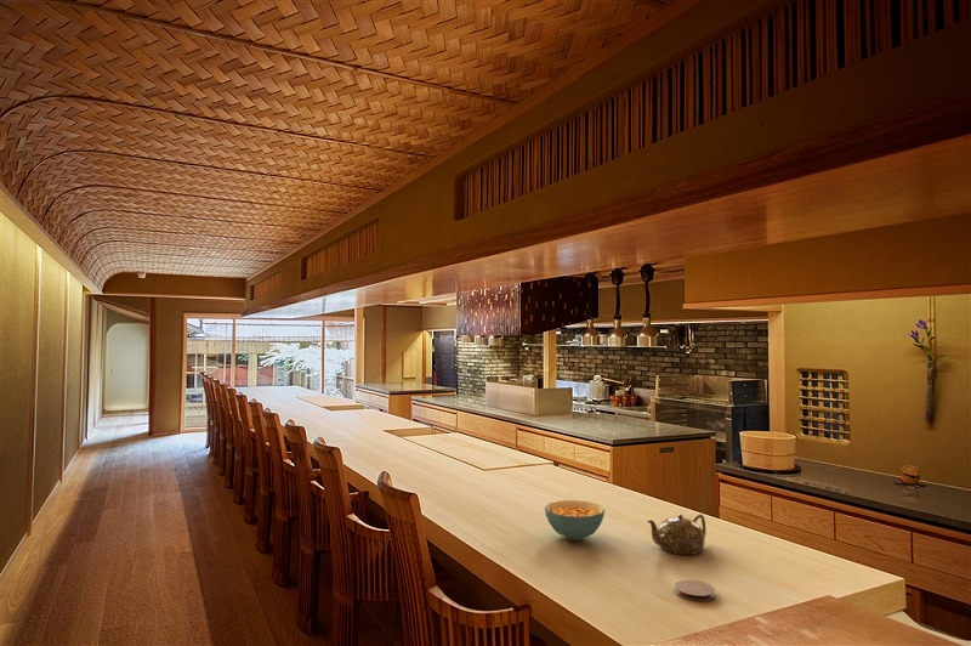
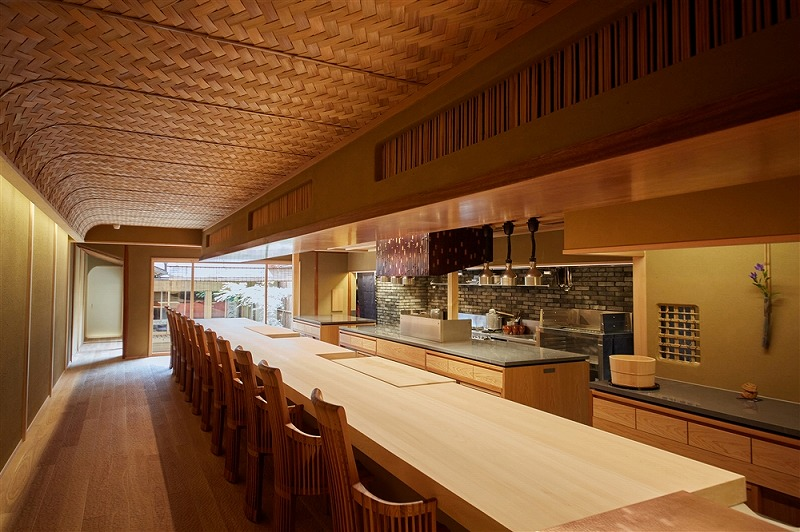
- cereal bowl (574, 522)
- teapot (677, 531)
- coaster (694, 590)
